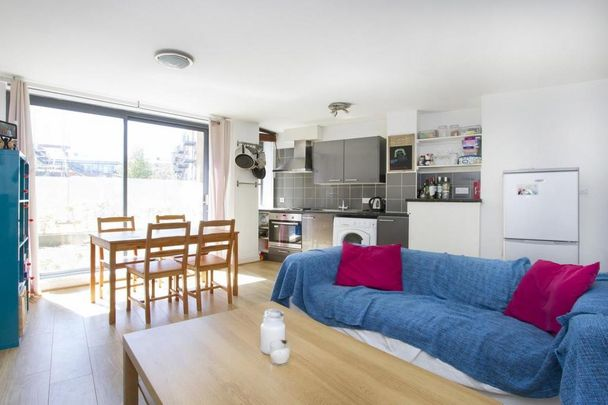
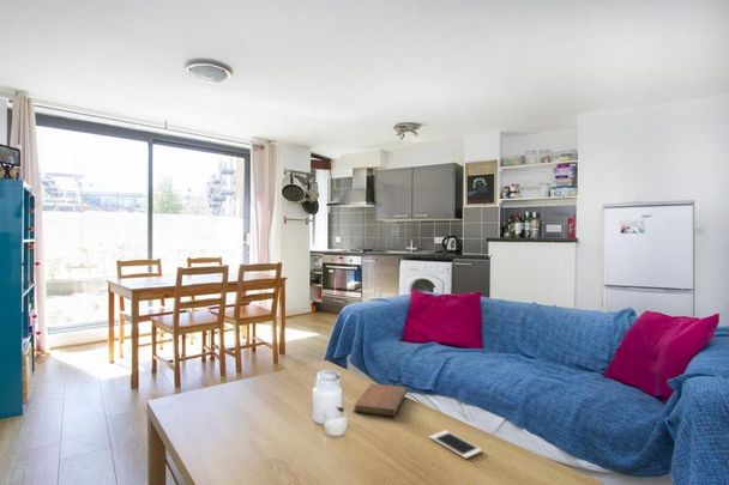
+ notebook (381, 398)
+ cell phone (454, 443)
